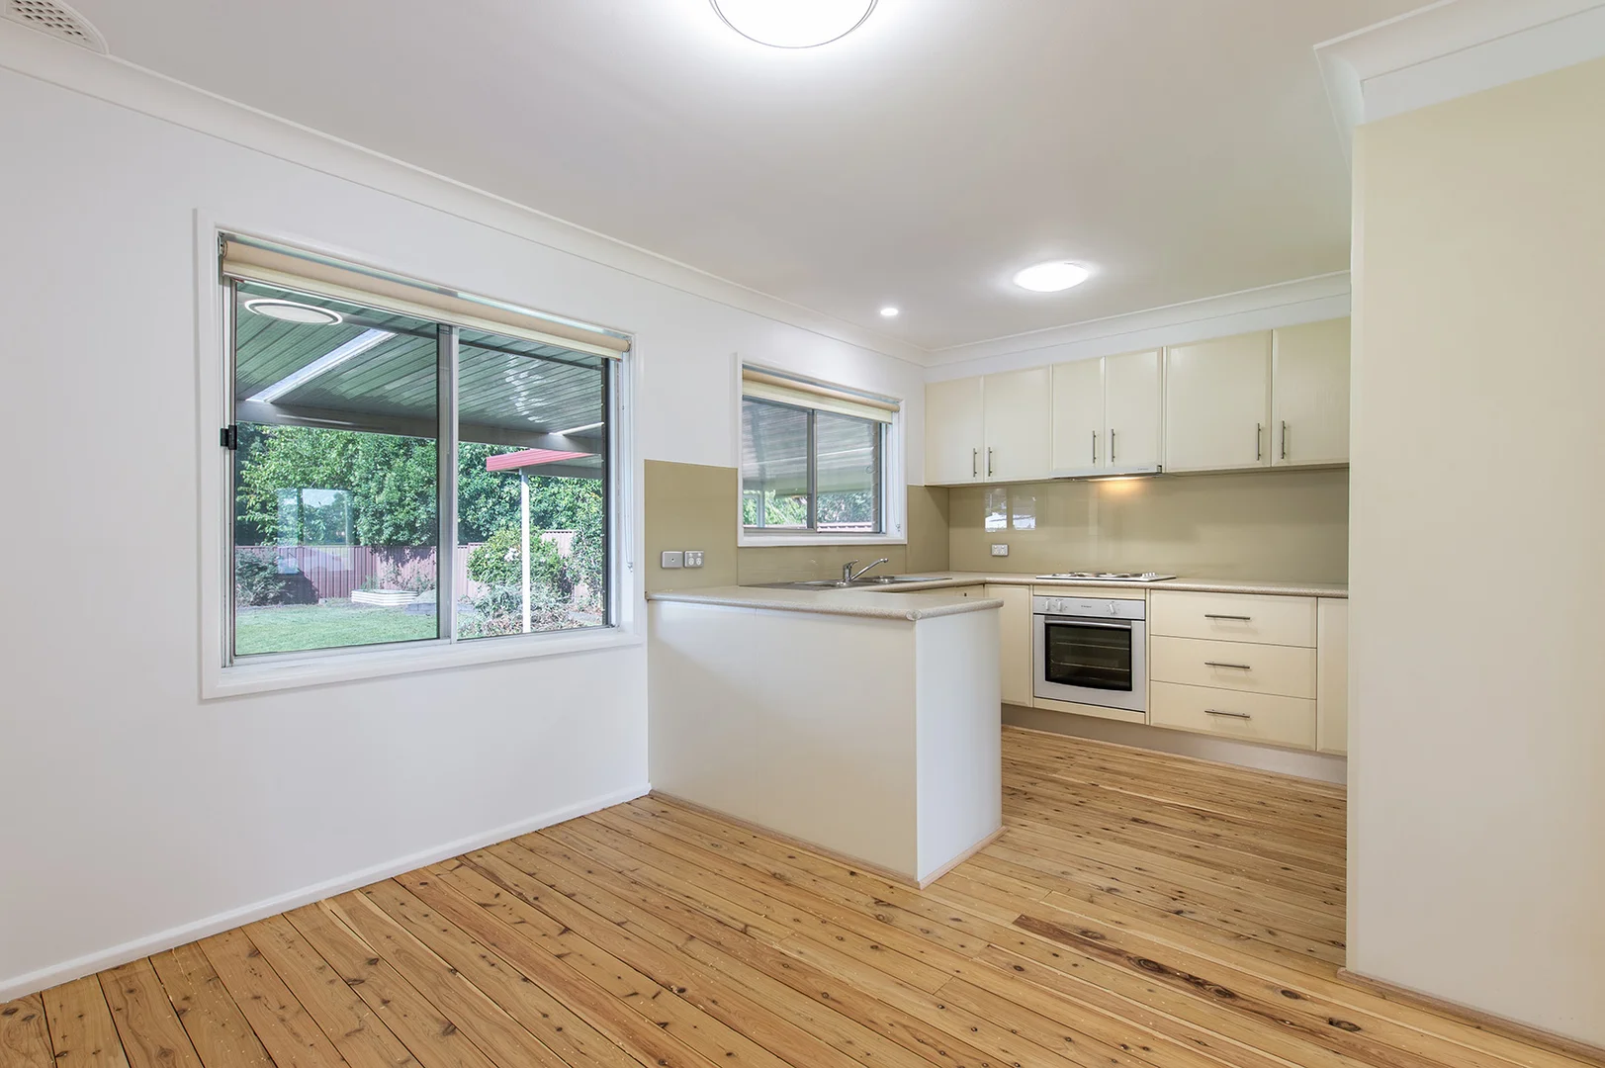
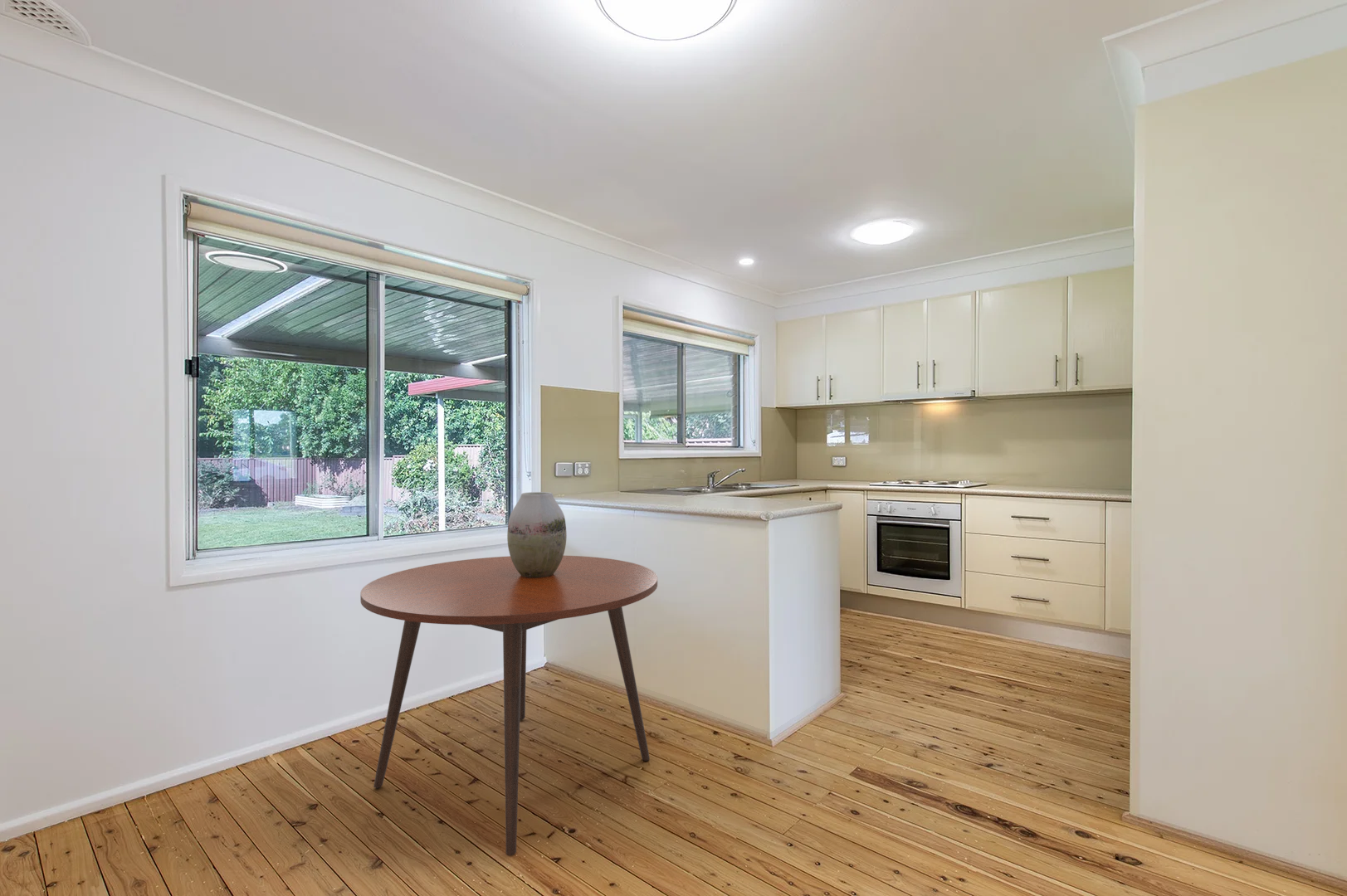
+ vase (537, 533)
+ dining table (517, 675)
